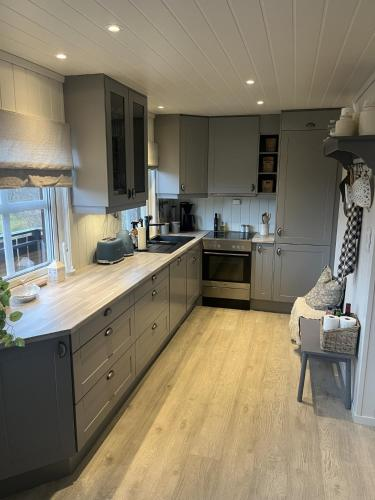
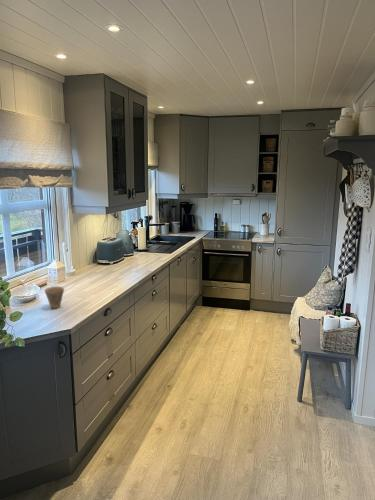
+ cup (54, 298)
